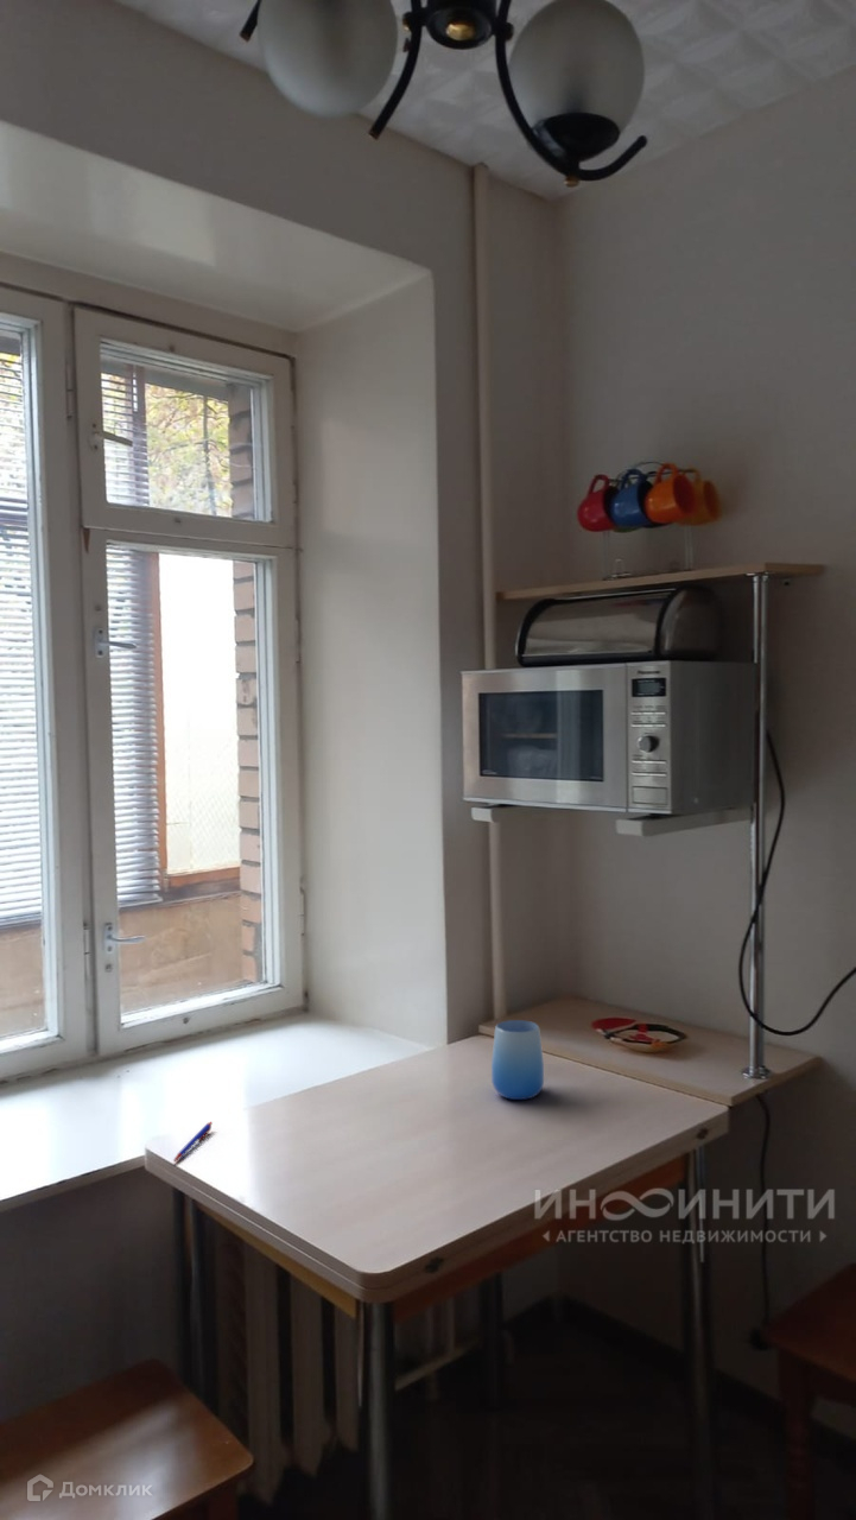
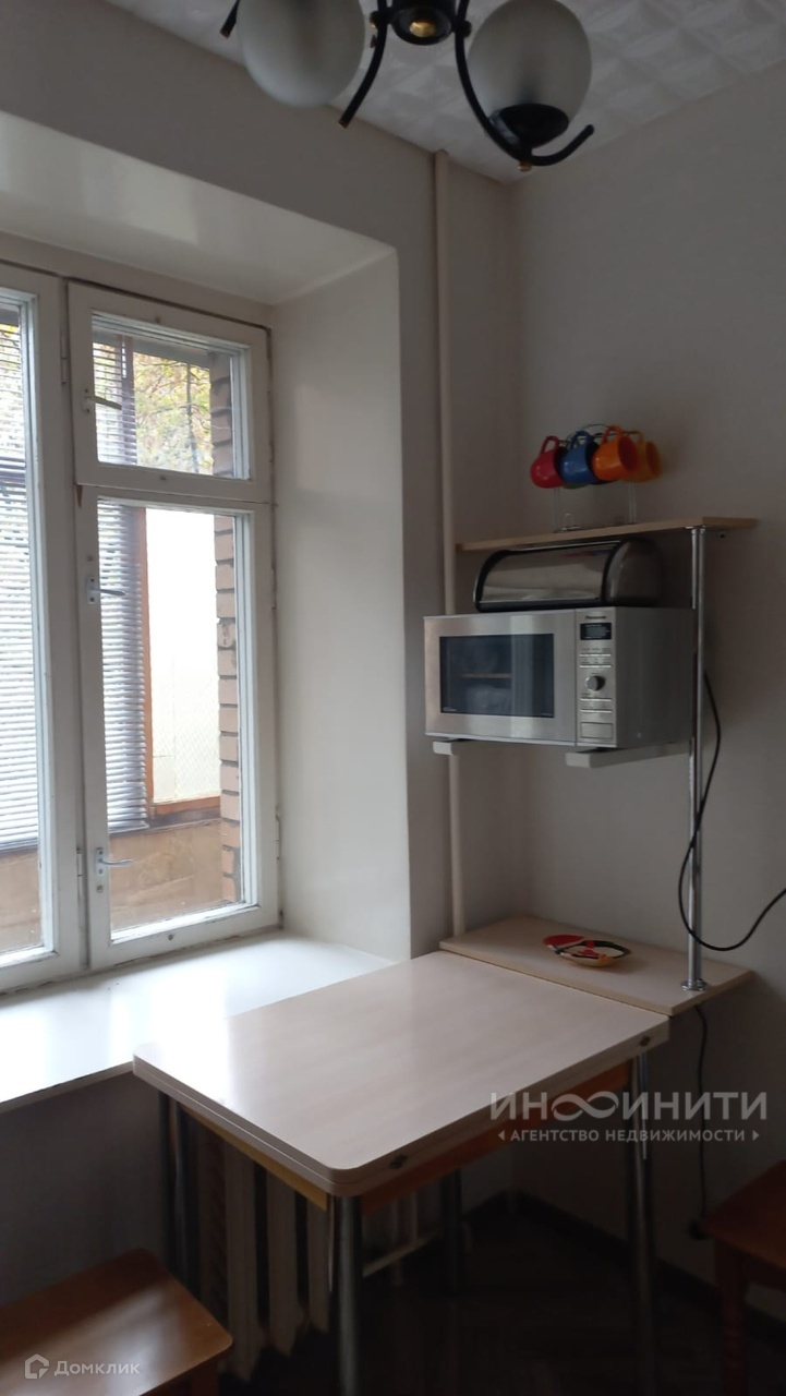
- pen (192, 1141)
- cup (518, 1059)
